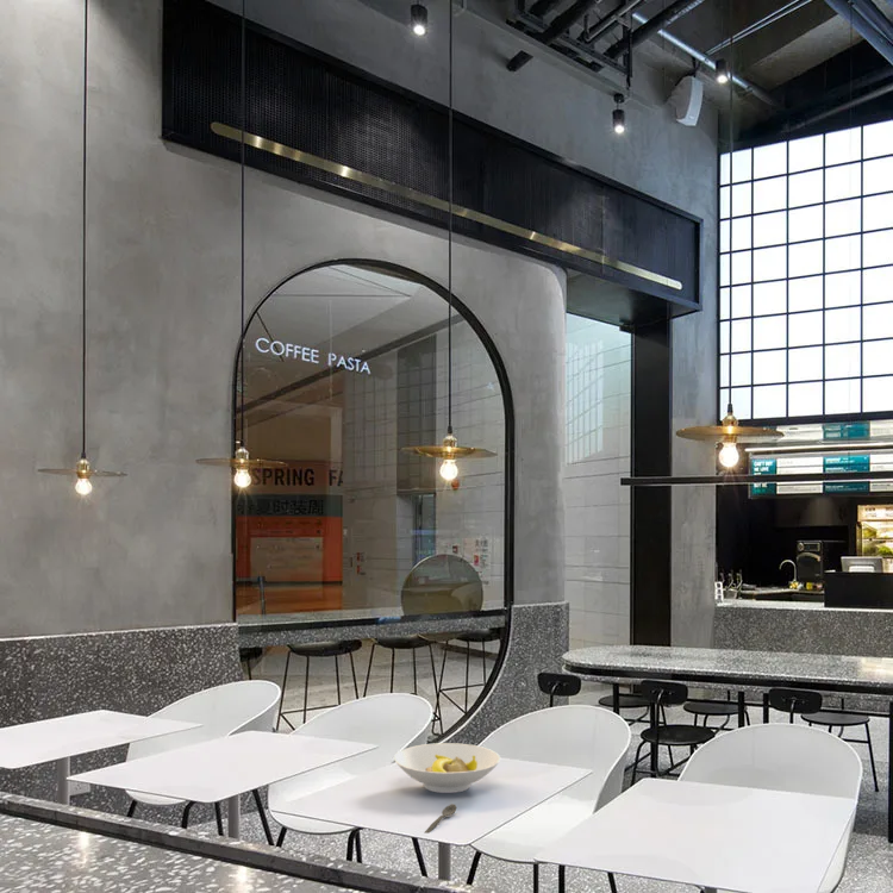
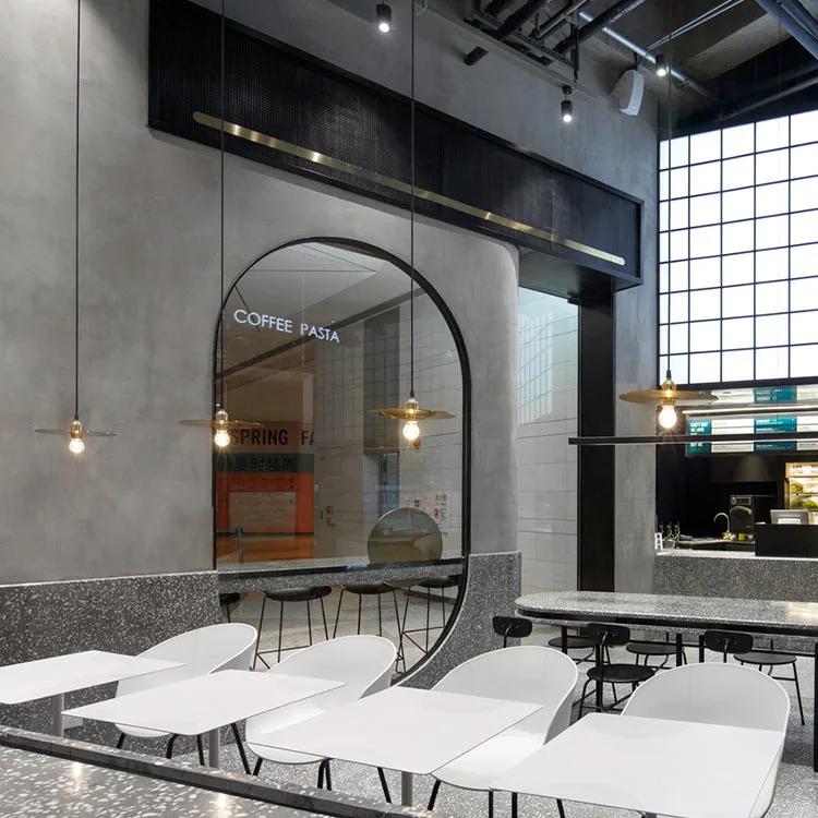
- bowl (447, 769)
- spoon (439, 818)
